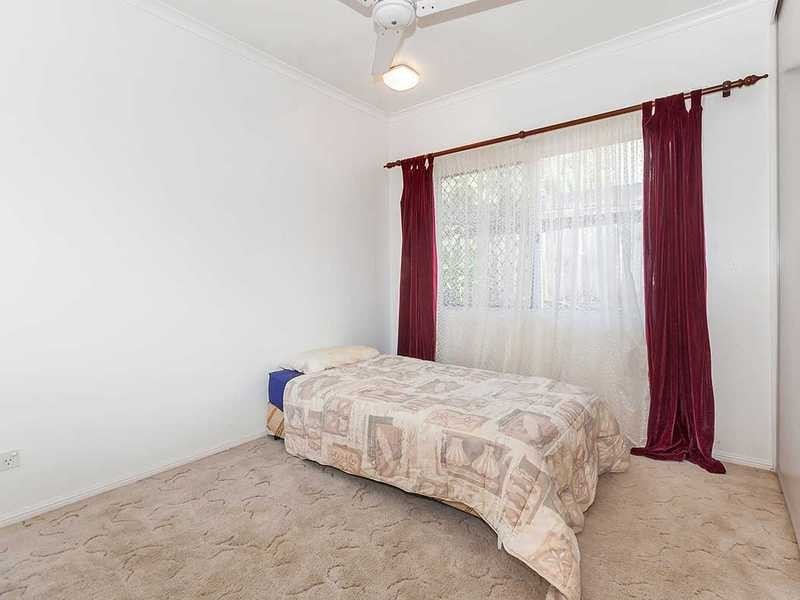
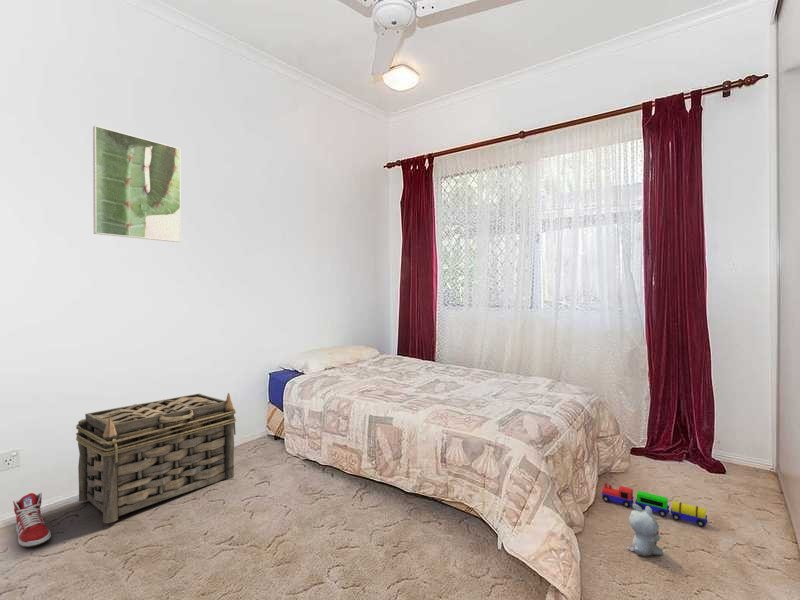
+ sneaker (31, 517)
+ toy train (651, 502)
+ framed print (139, 188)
+ plush toy (644, 528)
+ basket (163, 444)
